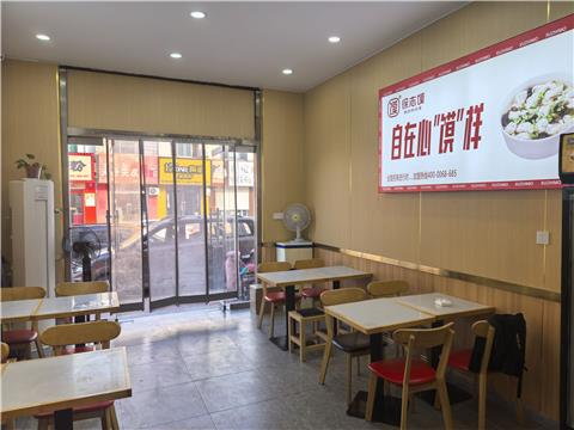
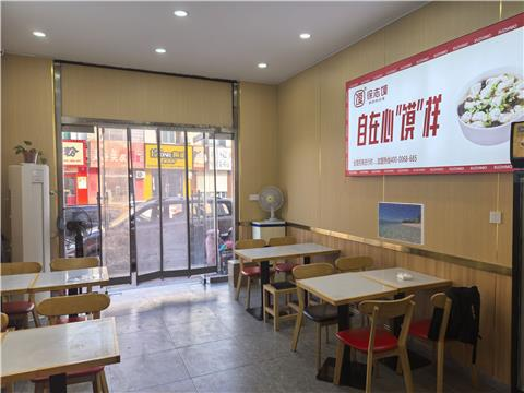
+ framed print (398, 222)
